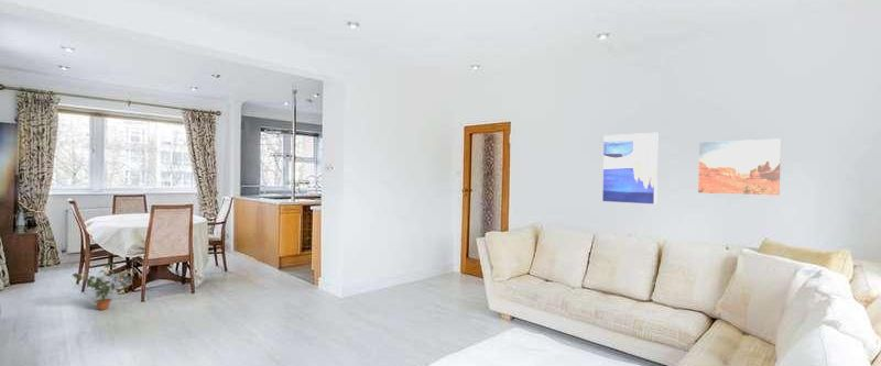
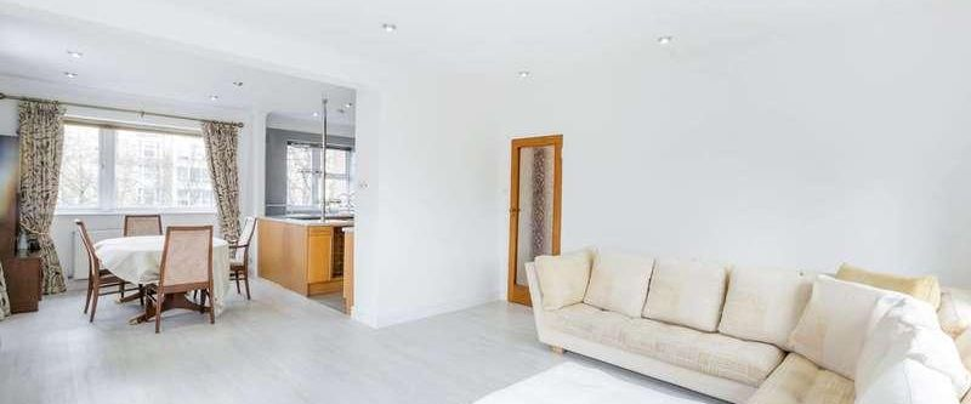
- wall art (629, 168)
- wall art (737, 167)
- potted plant (104, 286)
